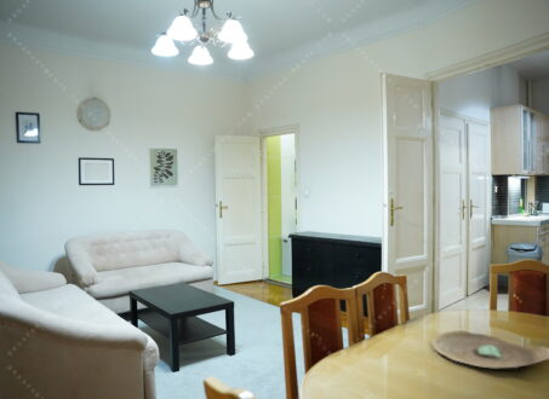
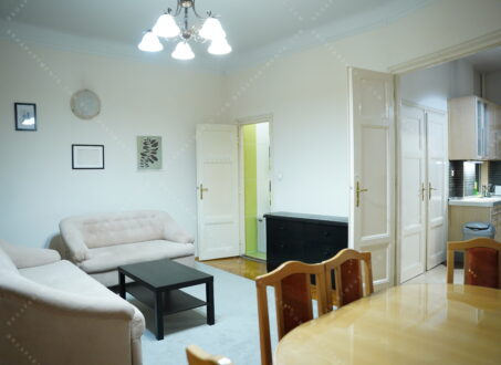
- decorative bowl (487, 346)
